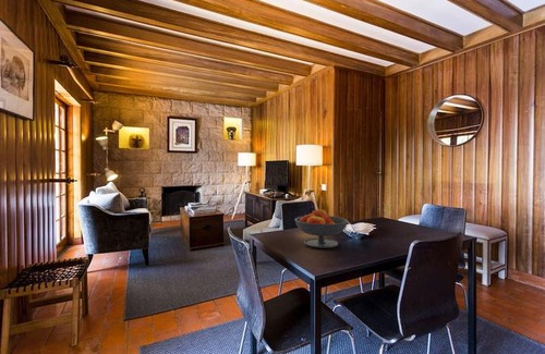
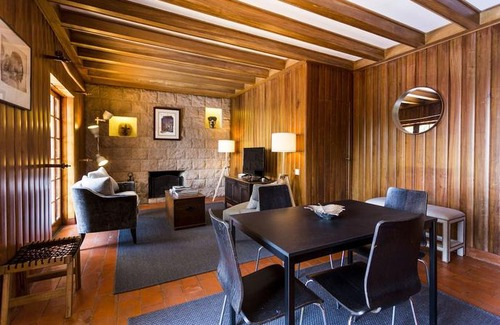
- fruit bowl (320, 227)
